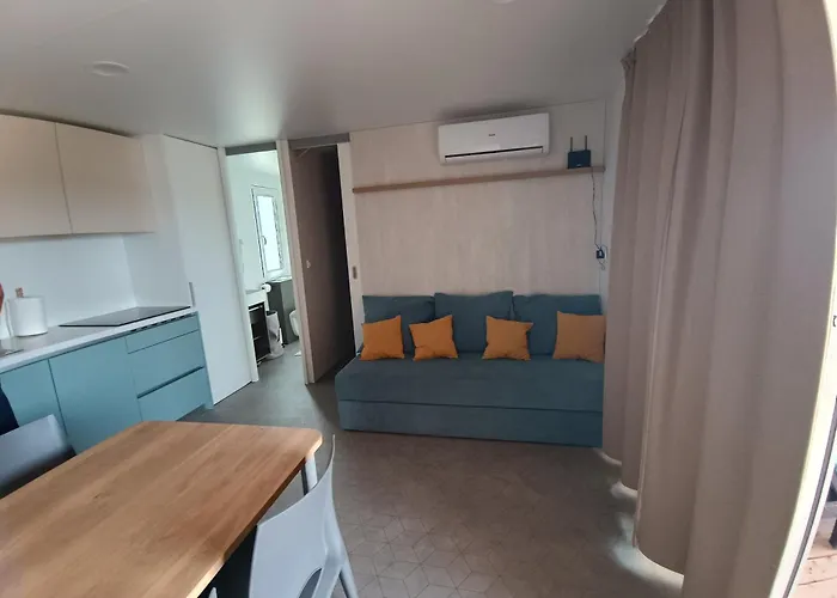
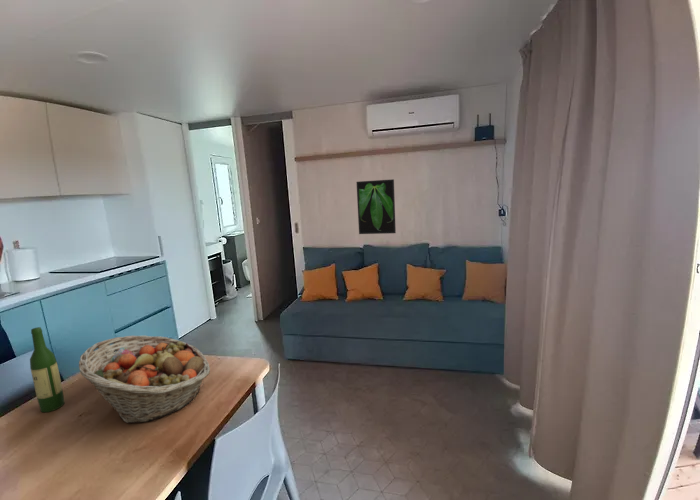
+ wine bottle (44, 368)
+ fruit basket (150, 369)
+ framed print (376, 207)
